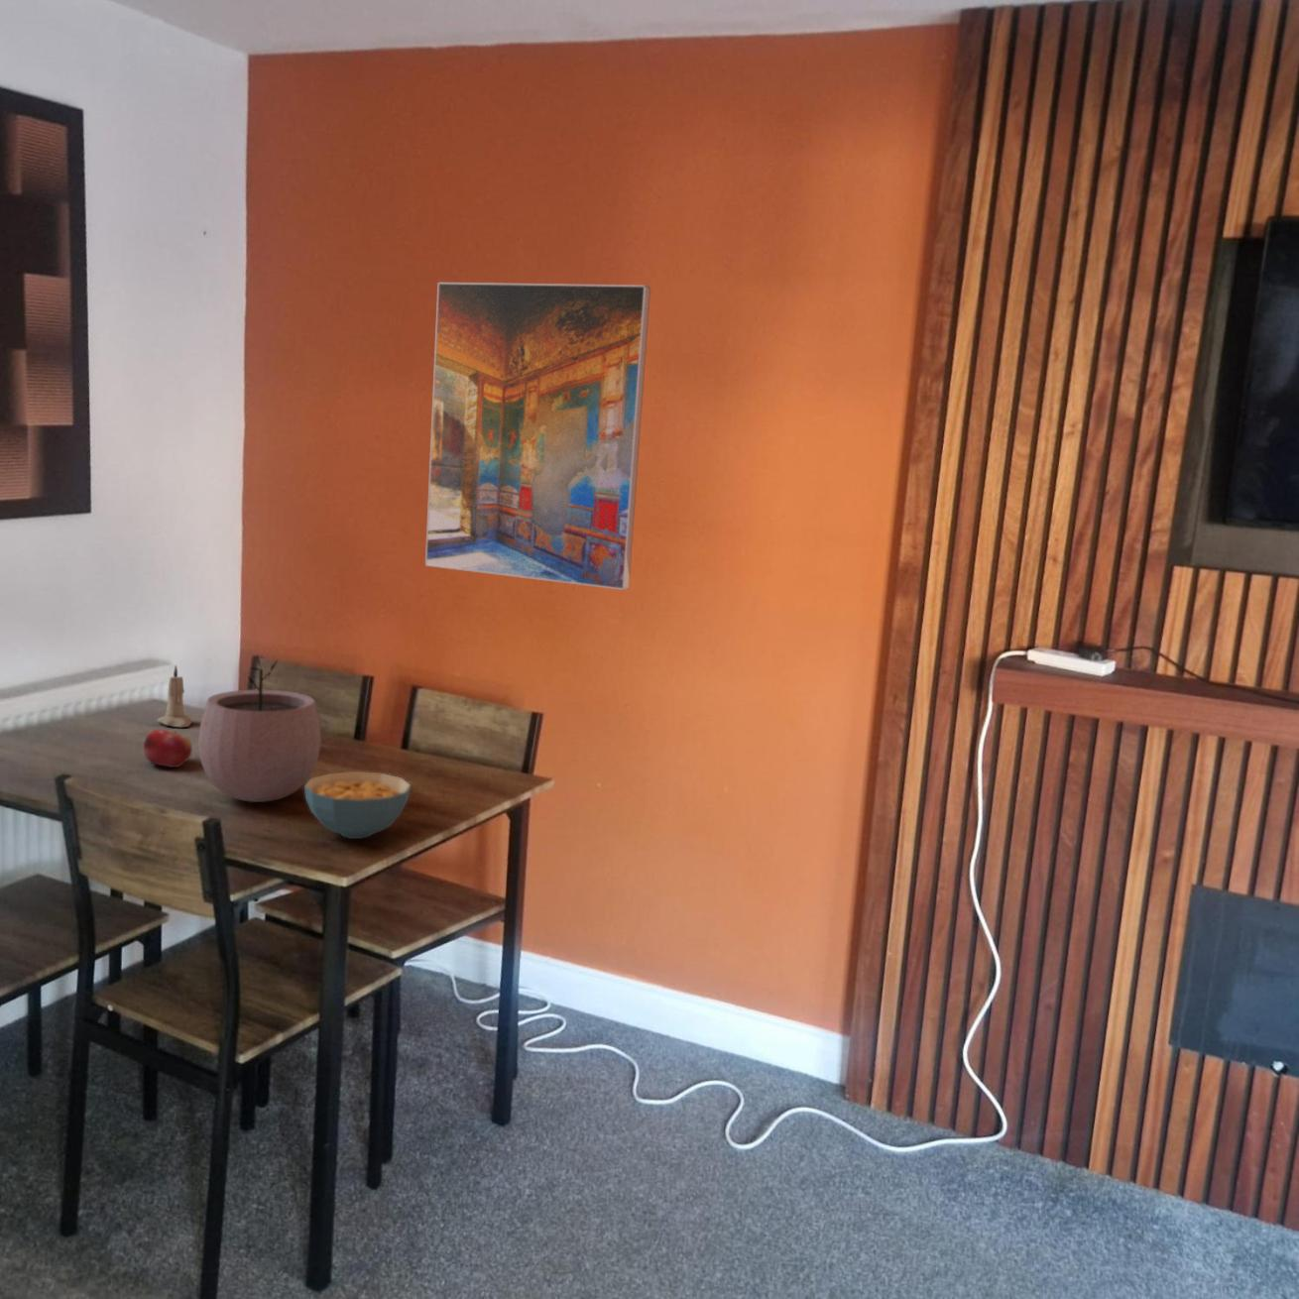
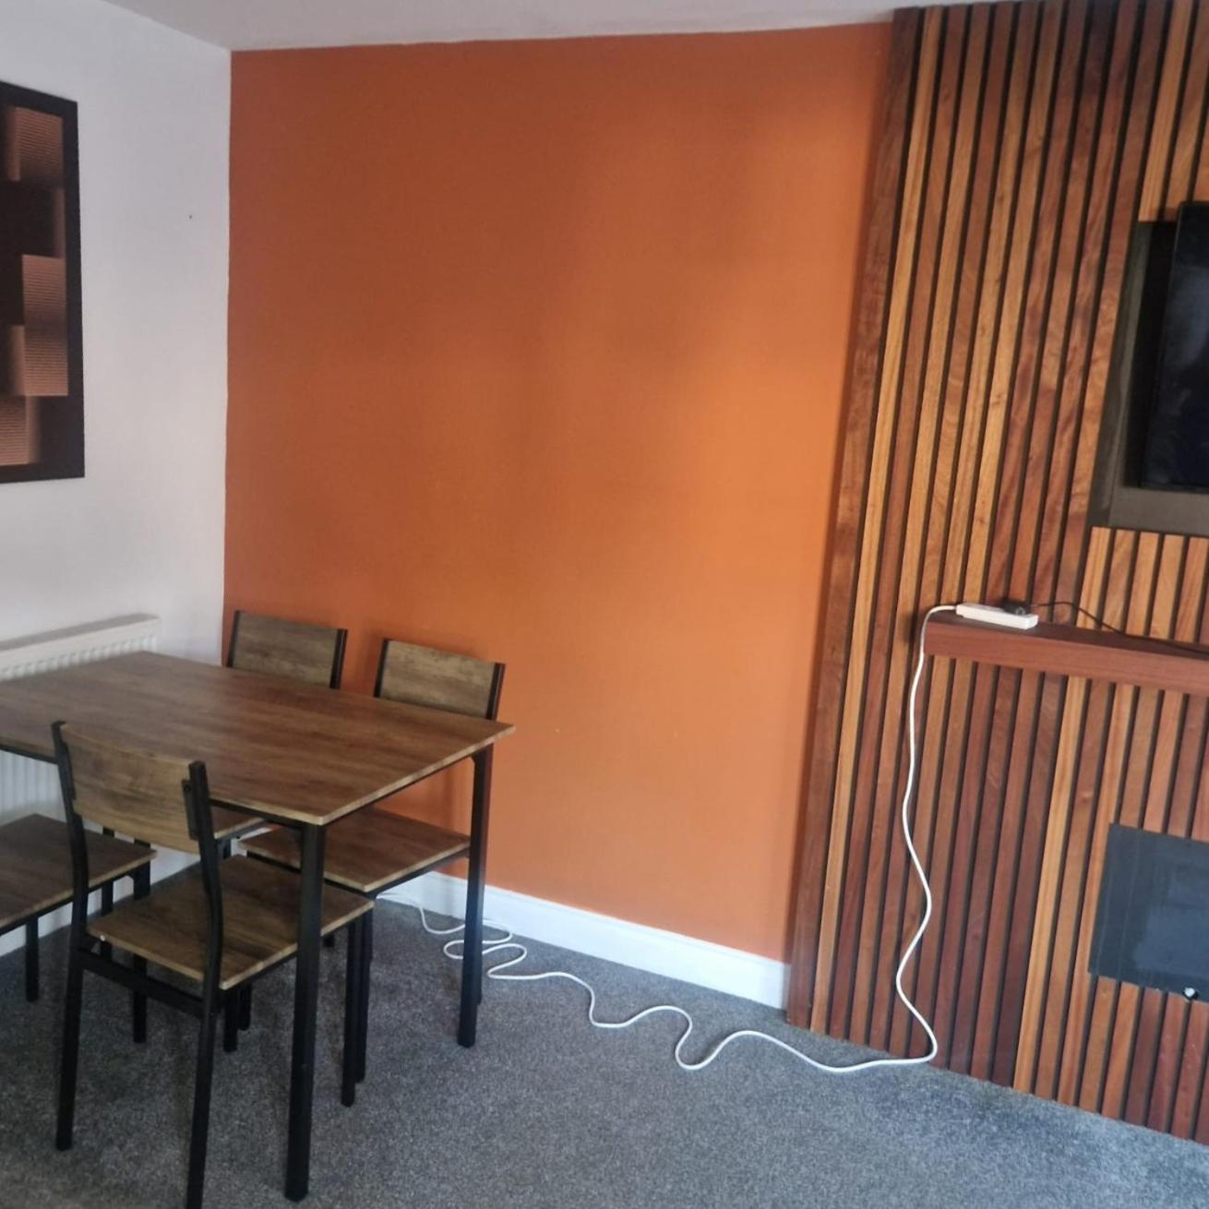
- cereal bowl (357, 809)
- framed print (532, 433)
- plant pot (261, 727)
- fruit (165, 746)
- candle (176, 695)
